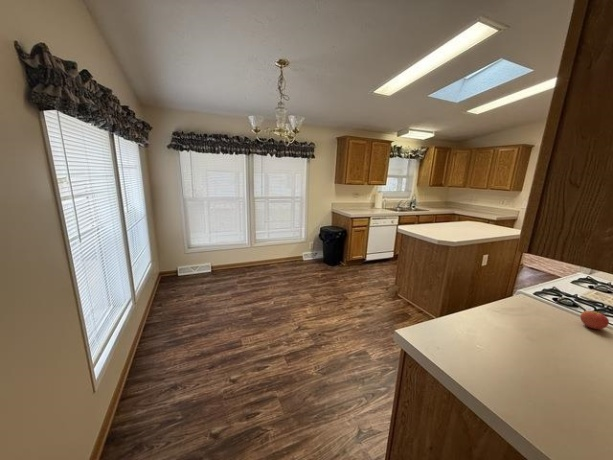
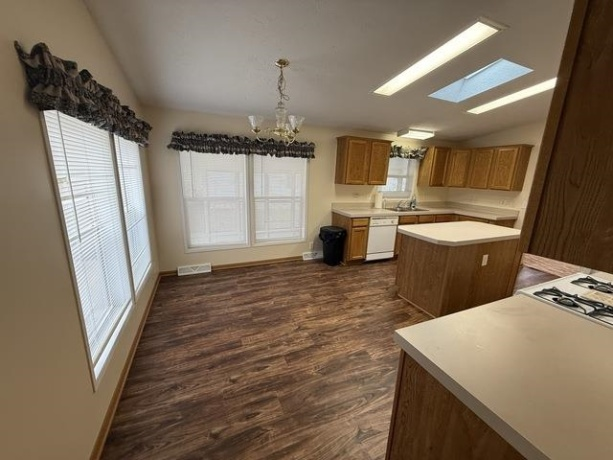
- apple (594, 318)
